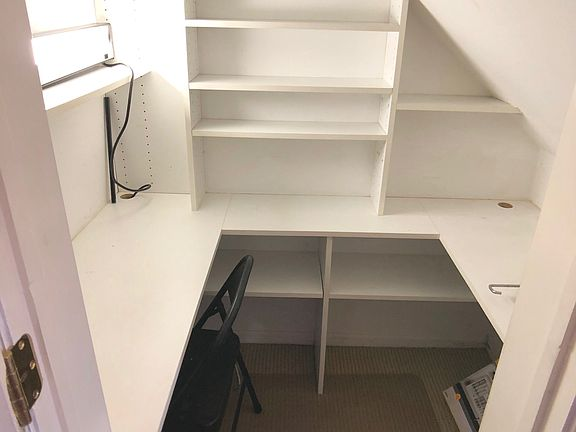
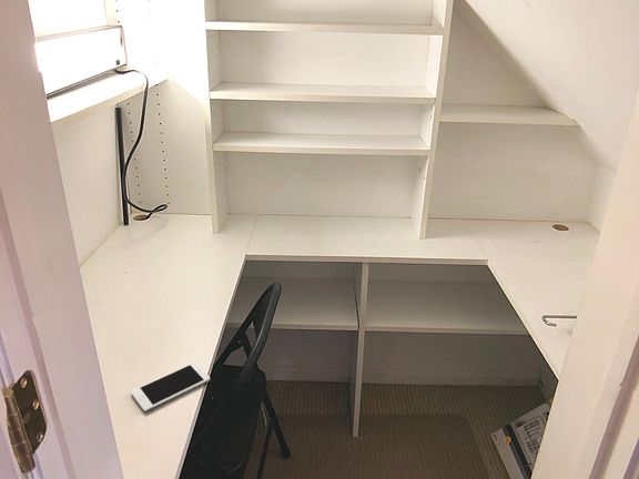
+ cell phone (171, 385)
